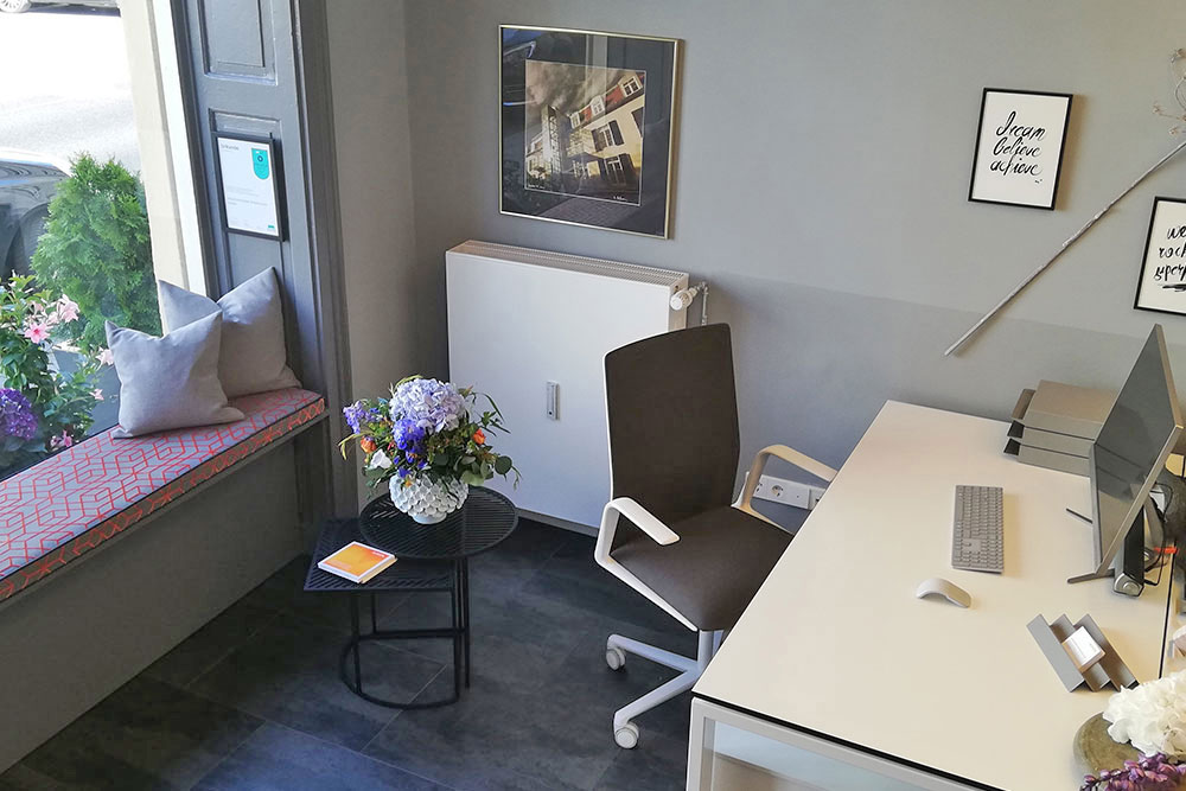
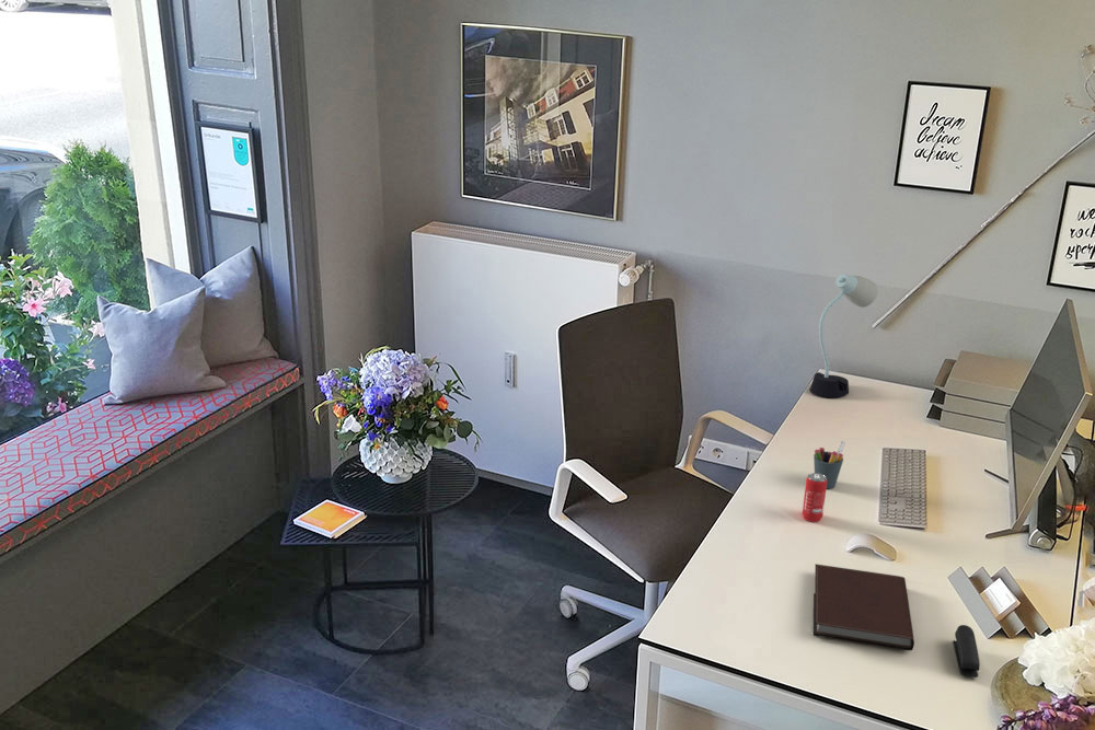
+ beverage can (814, 497)
+ stapler (967, 649)
+ notebook (861, 604)
+ desk lamp (821, 333)
+ pen holder (828, 463)
